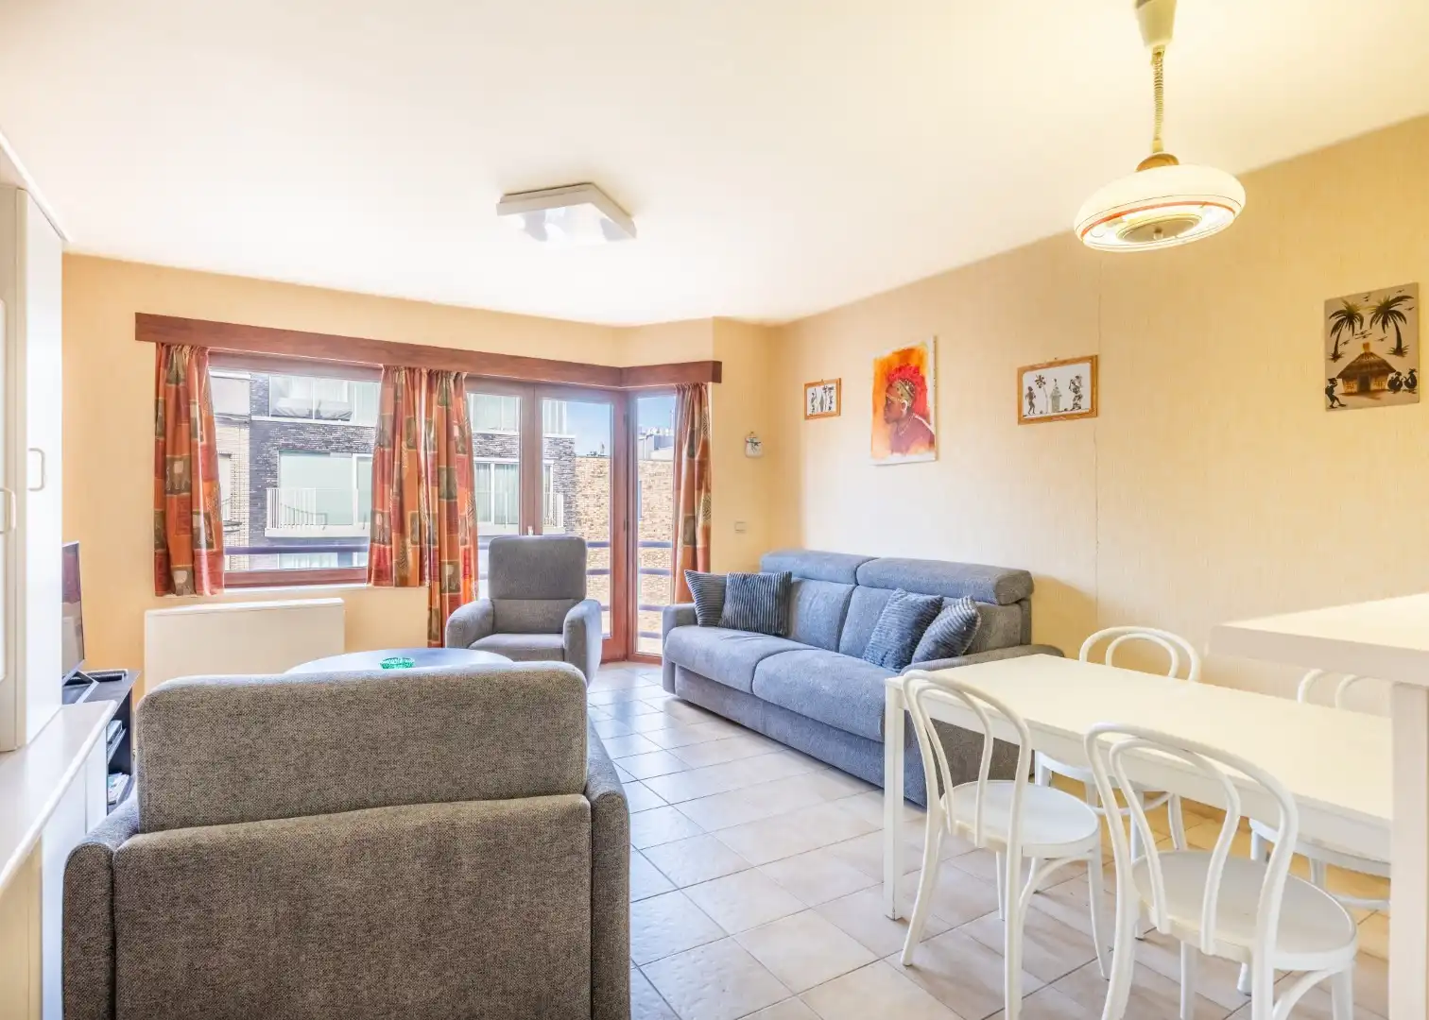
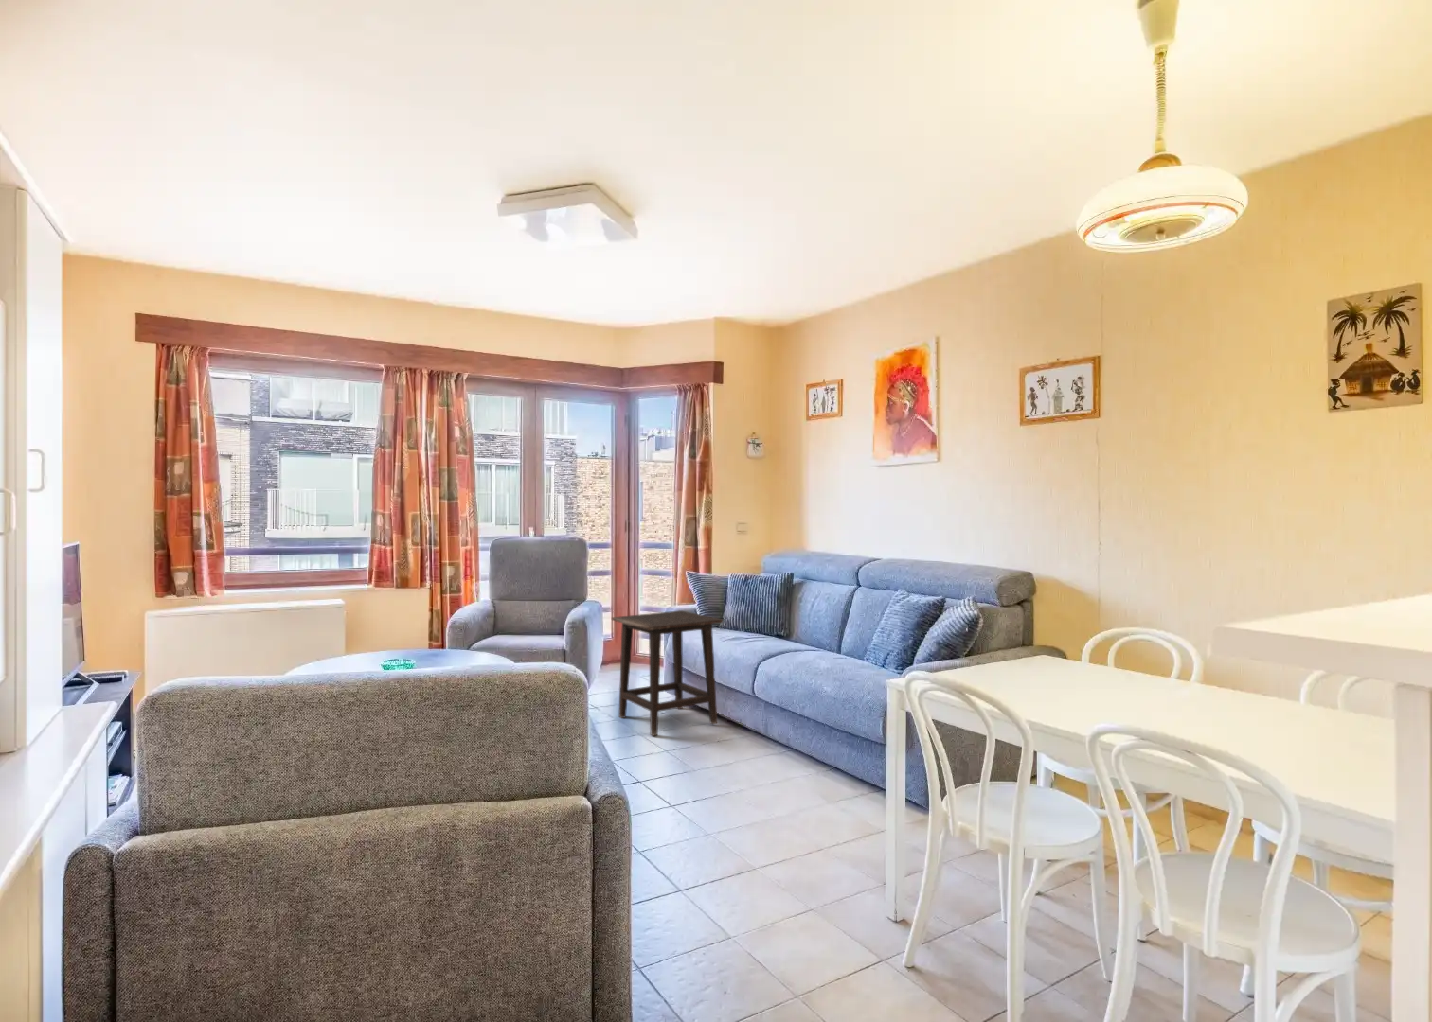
+ side table (660, 669)
